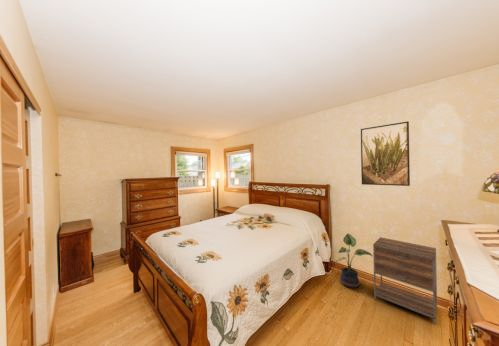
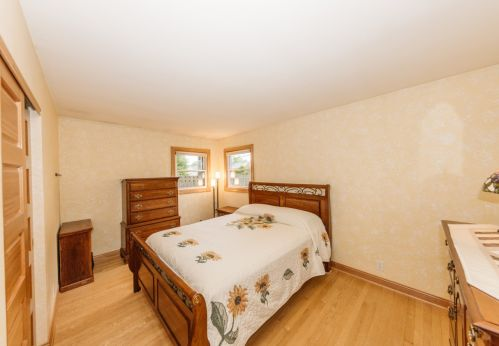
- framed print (383, 155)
- nightstand (403, 275)
- potted plant (351, 261)
